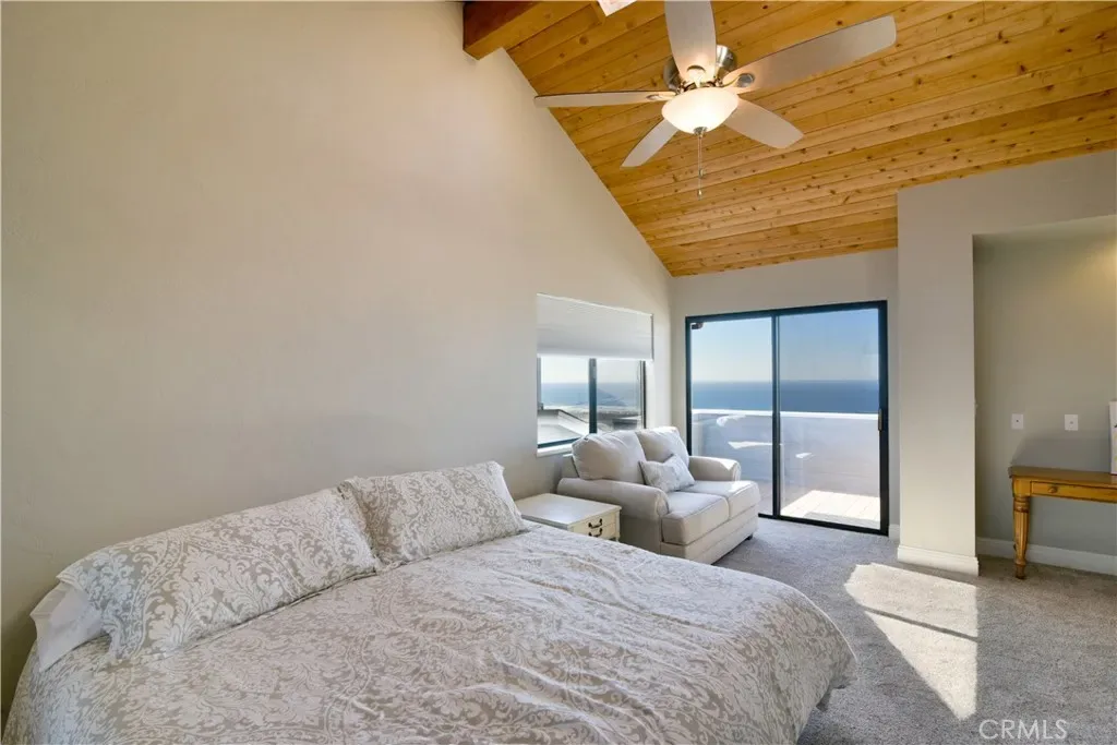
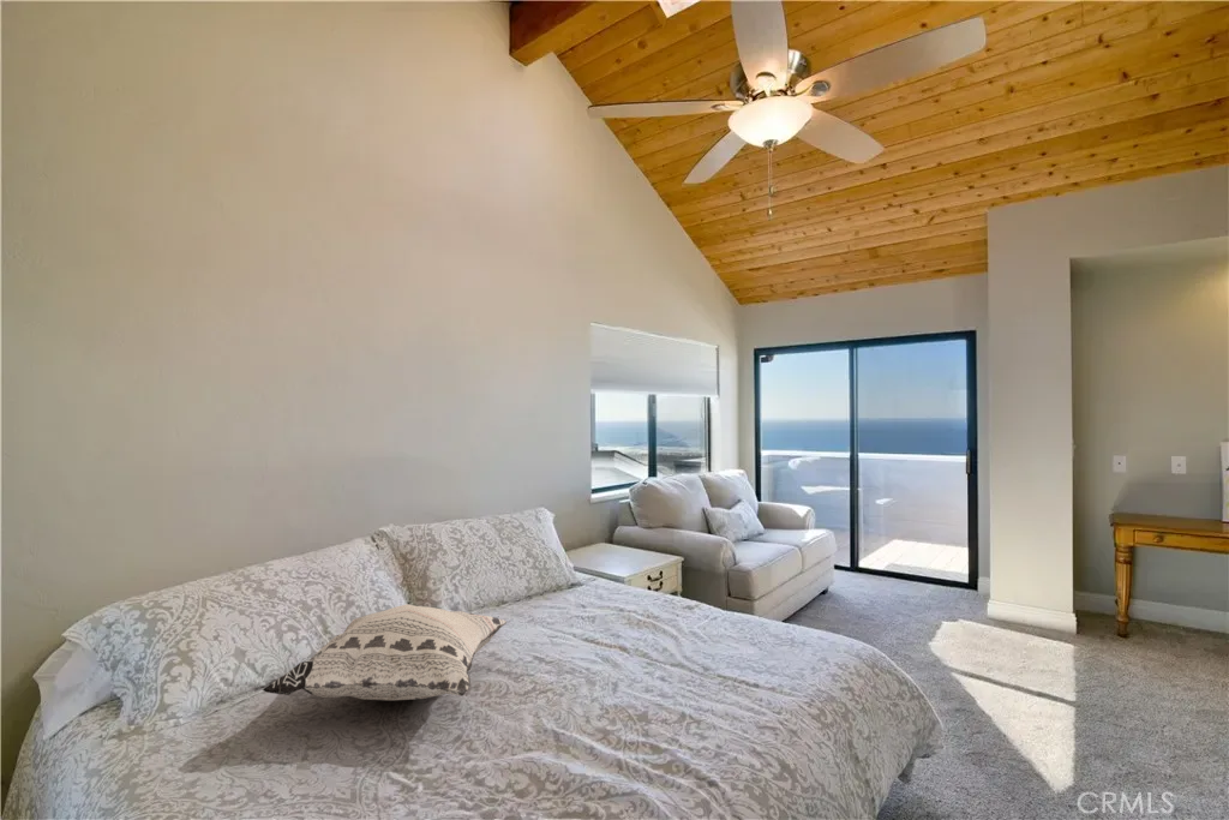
+ decorative pillow (401, 651)
